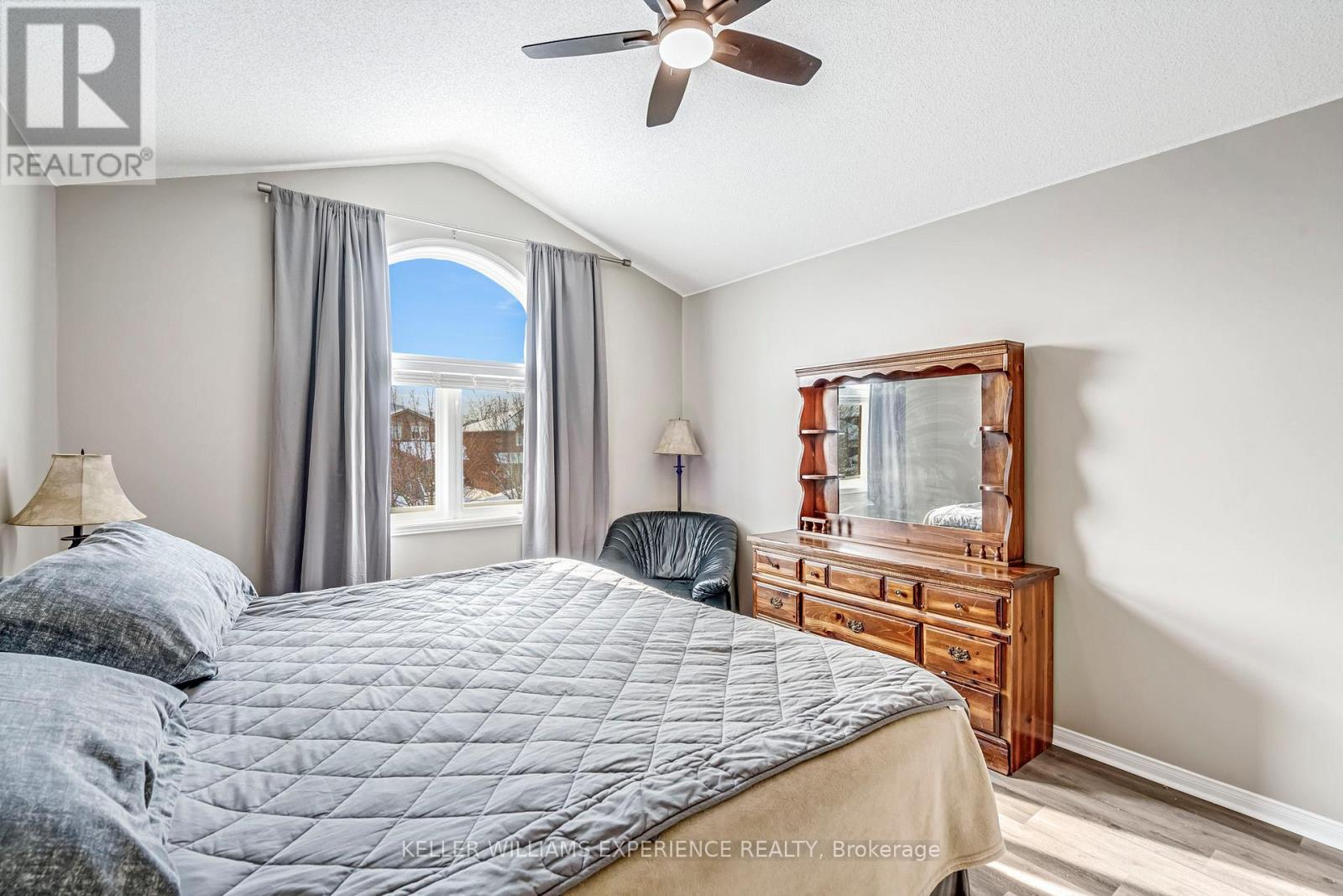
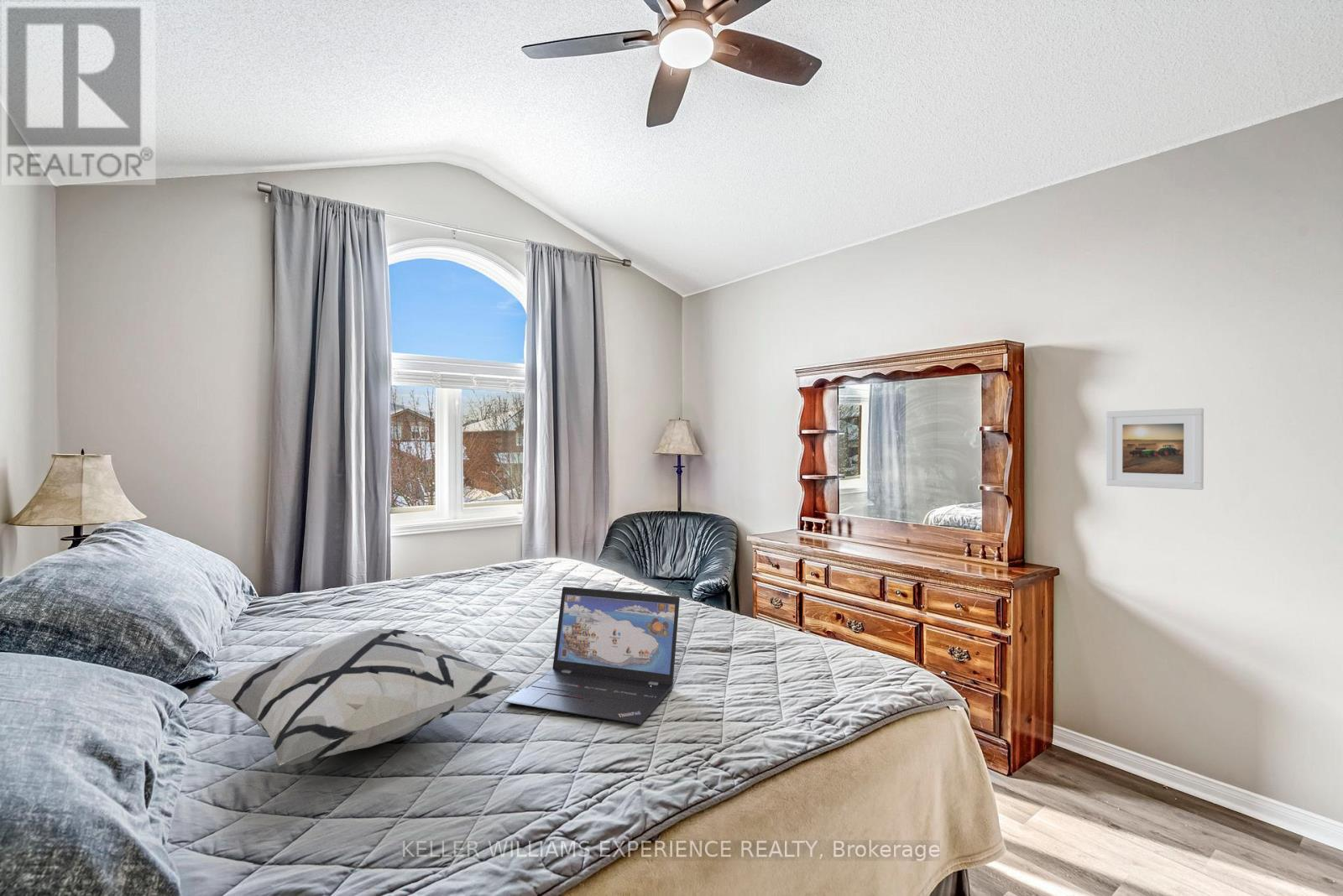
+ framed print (1152, 448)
+ laptop (596, 648)
+ decorative pillow (362, 686)
